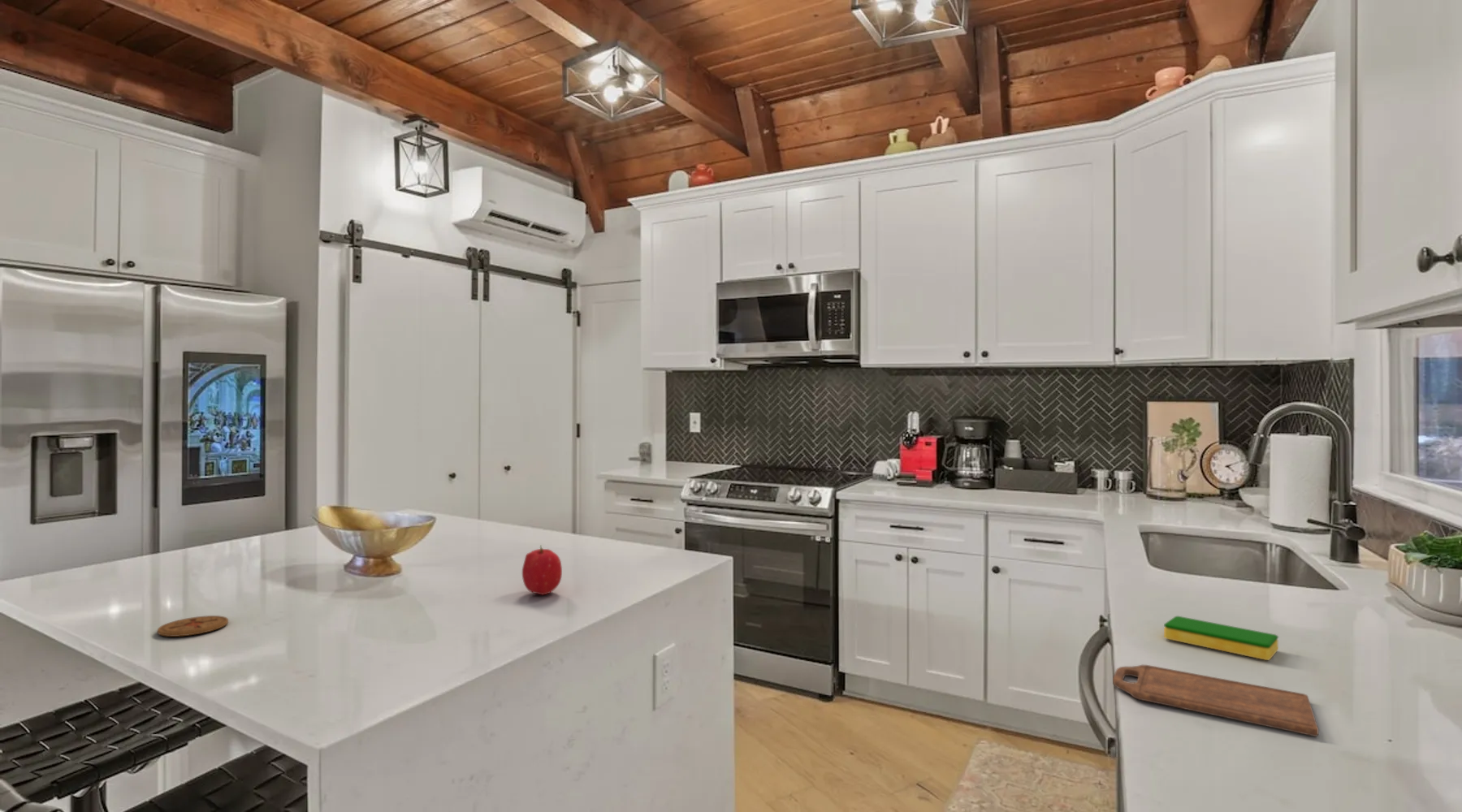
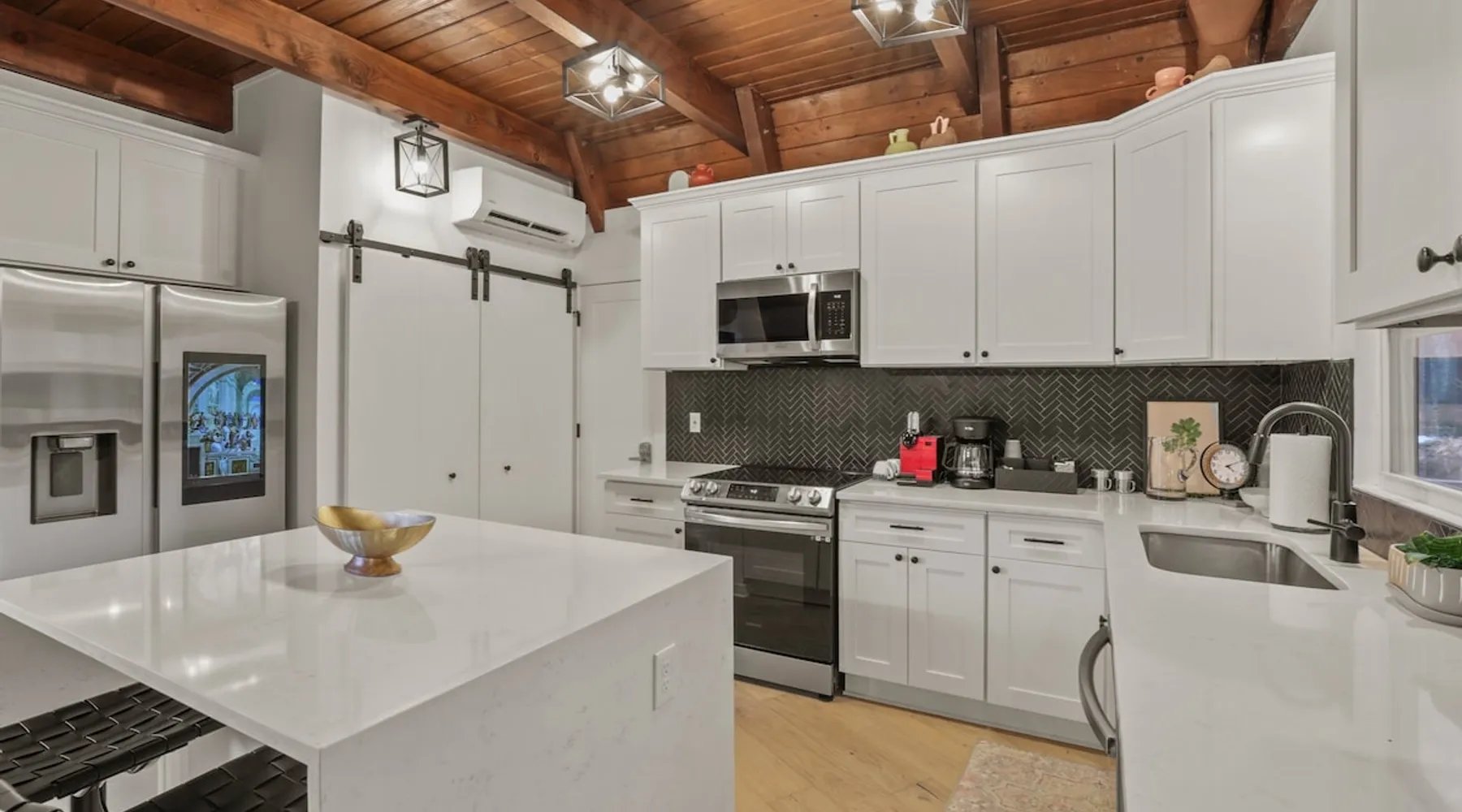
- dish sponge (1219, 637)
- coaster (193, 625)
- cutting board (1207, 693)
- fruit (542, 569)
